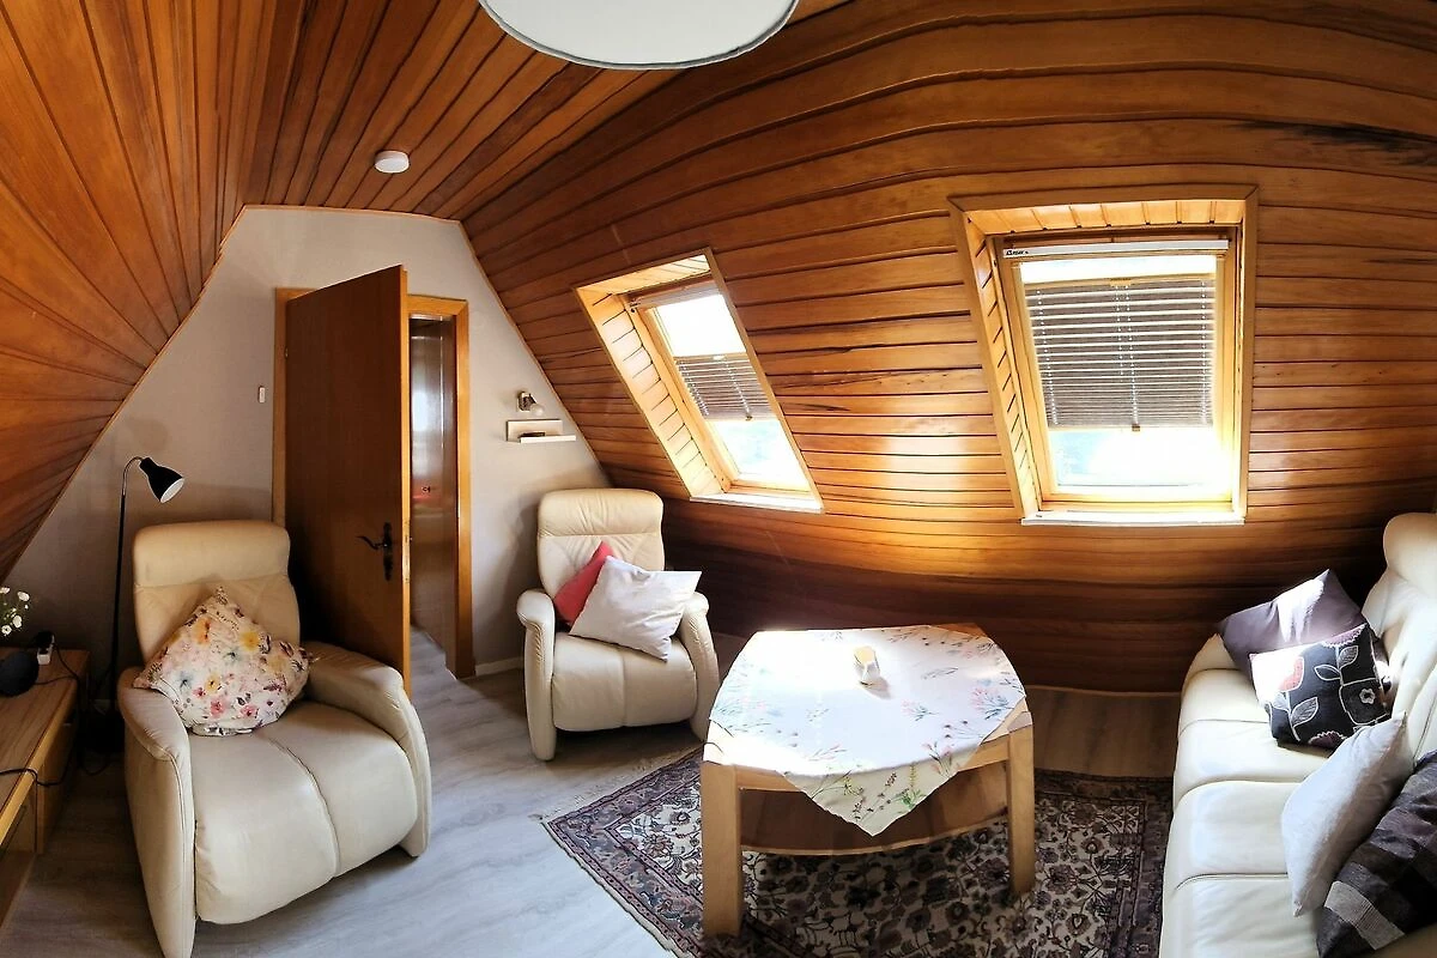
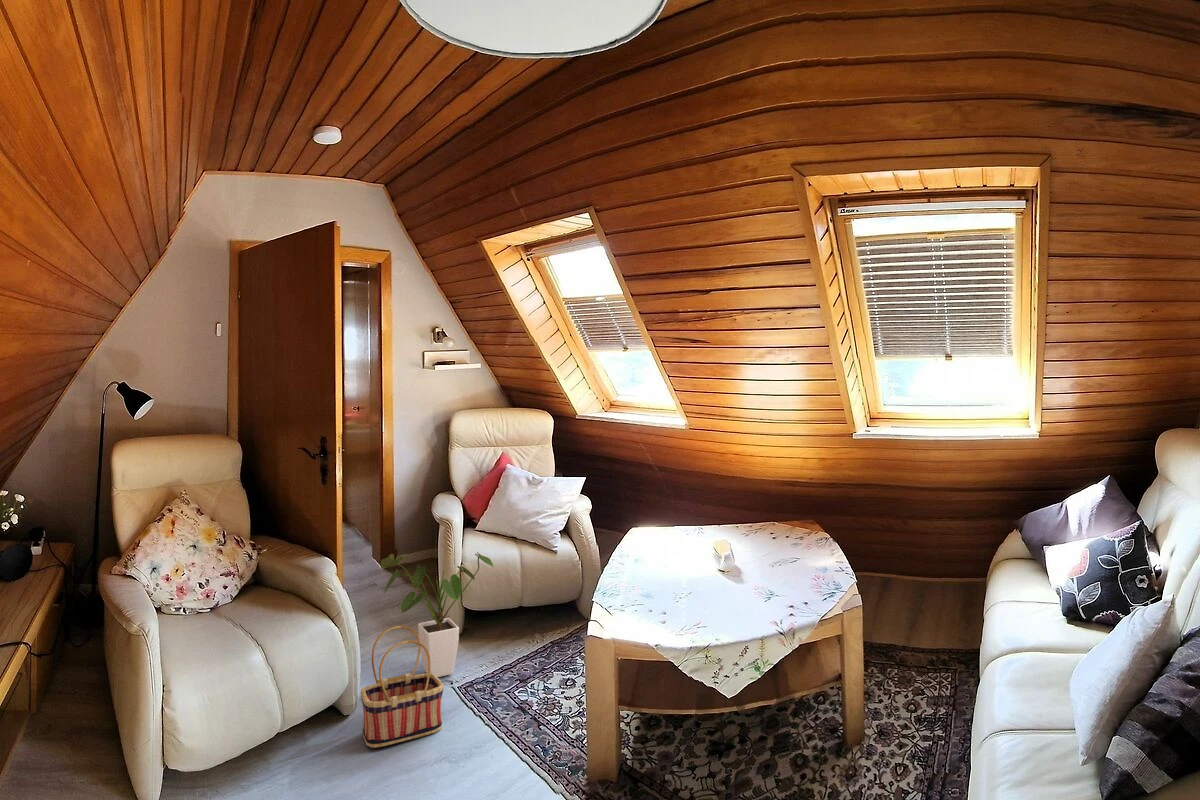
+ basket (402, 682)
+ house plant (434, 610)
